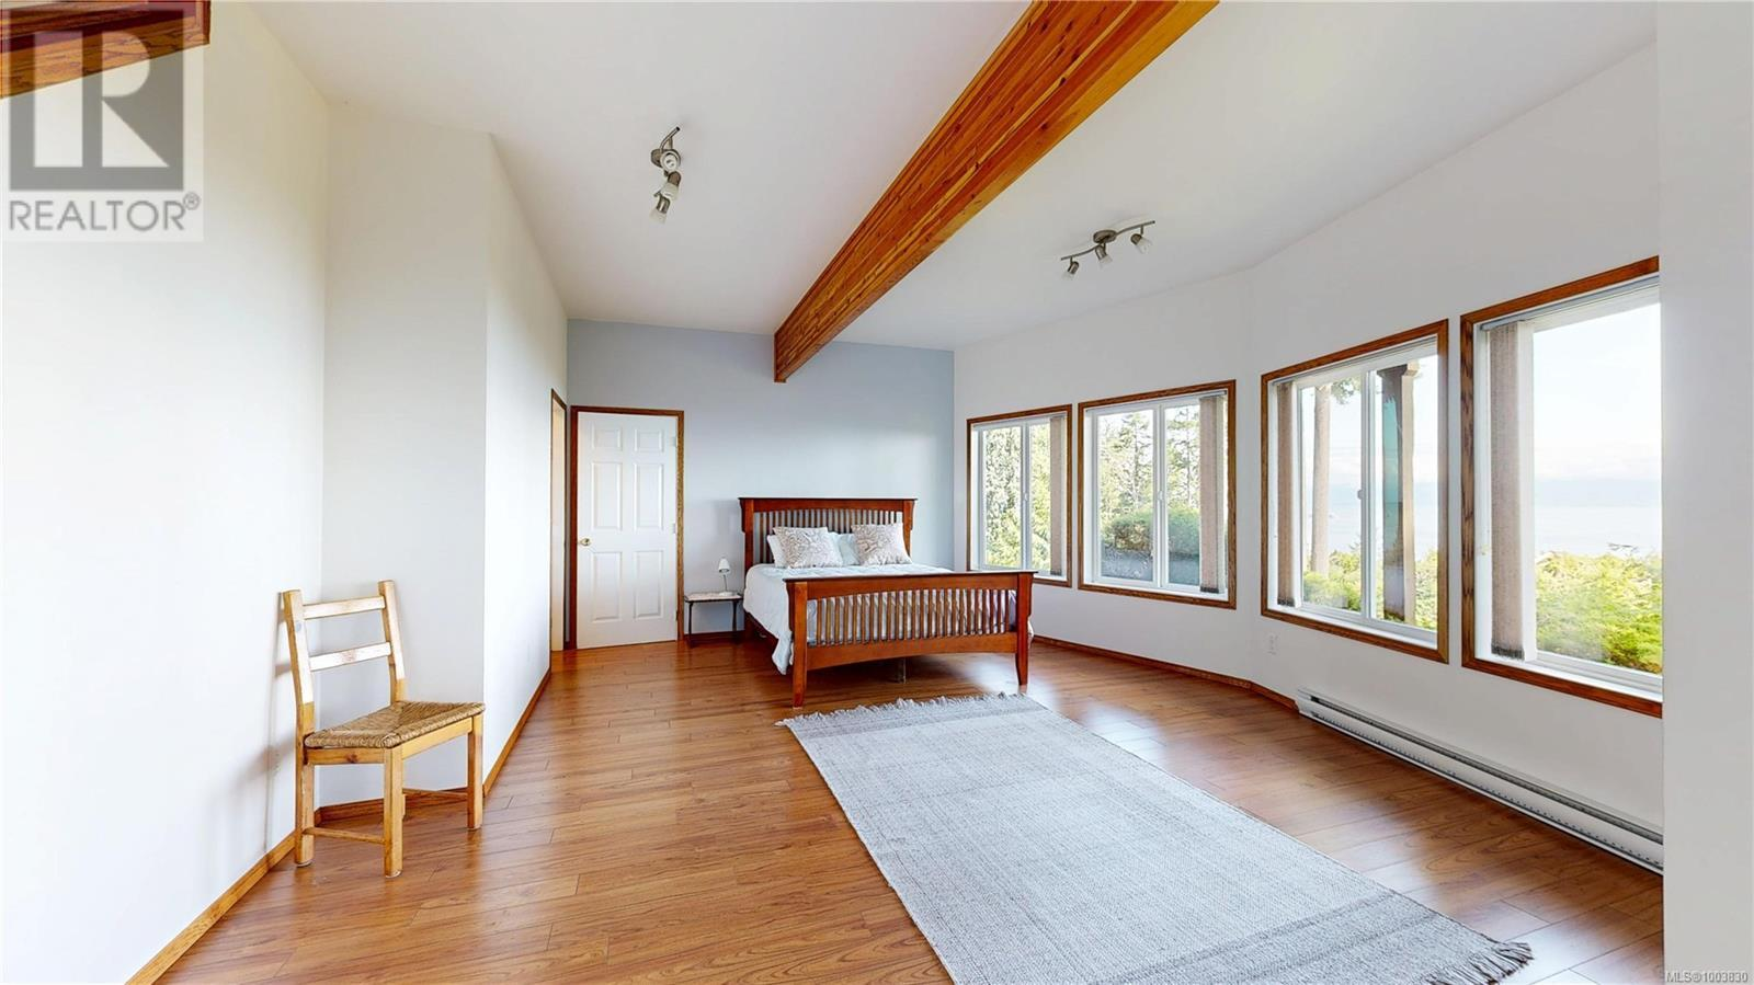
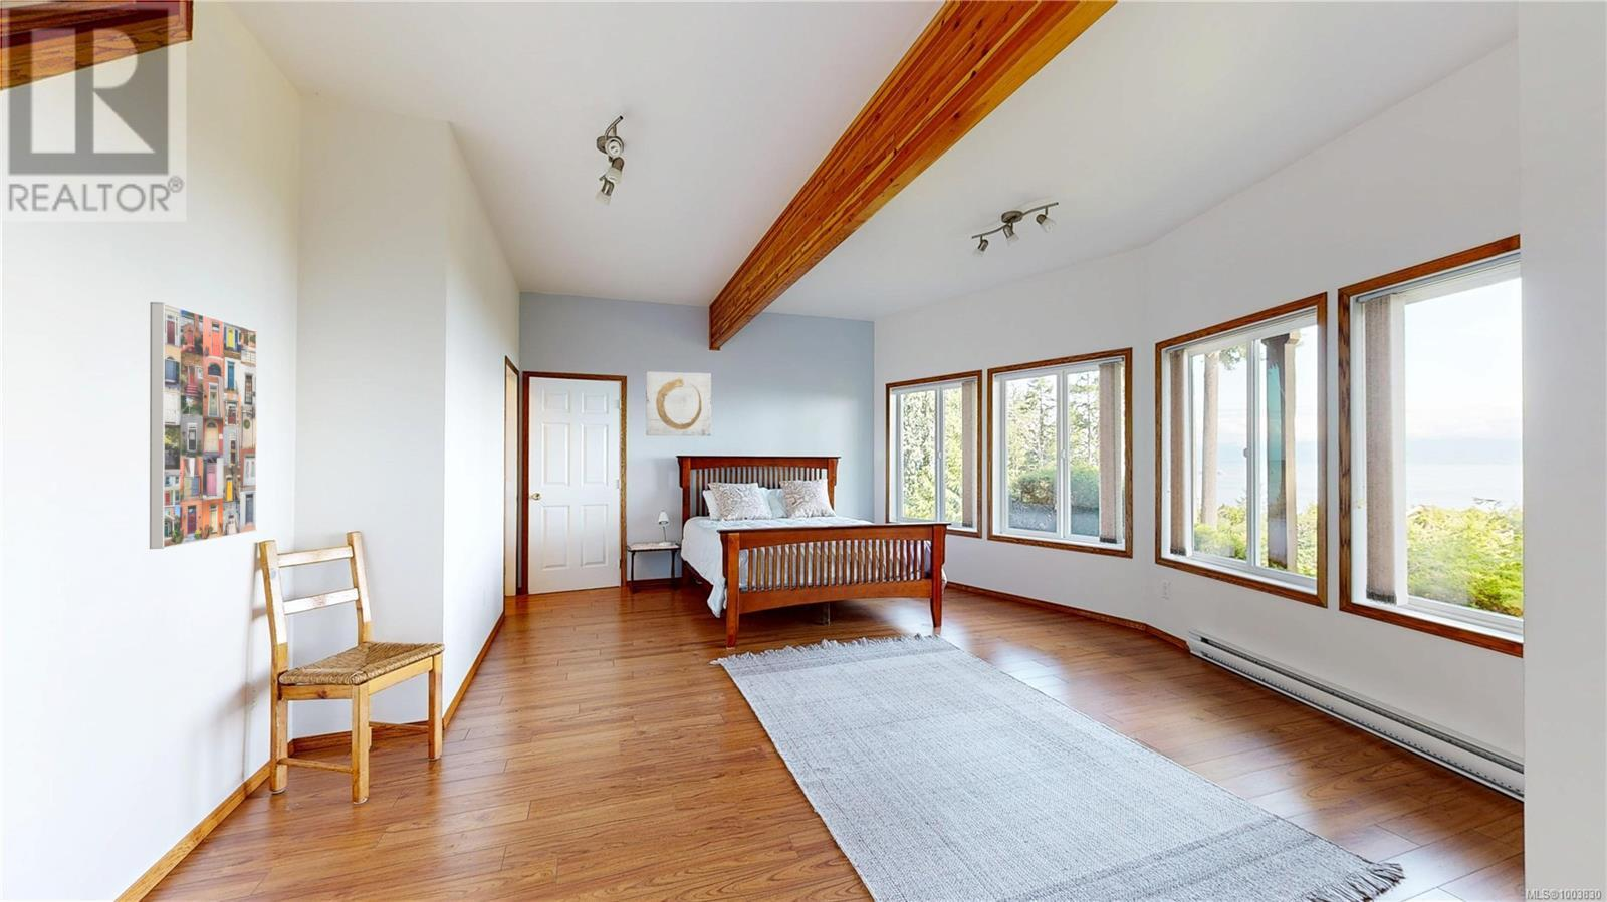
+ wall art (678, 404)
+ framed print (207, 428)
